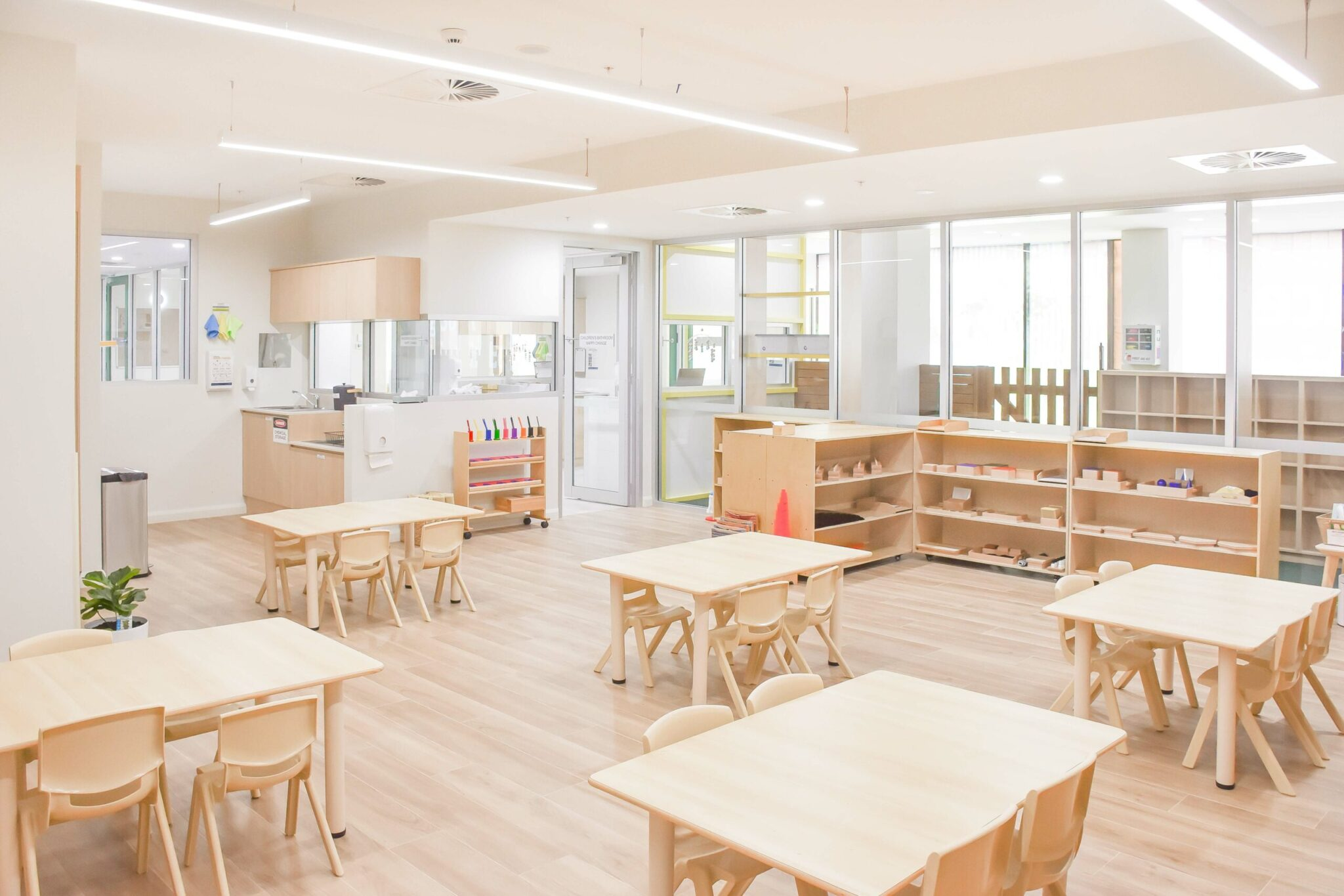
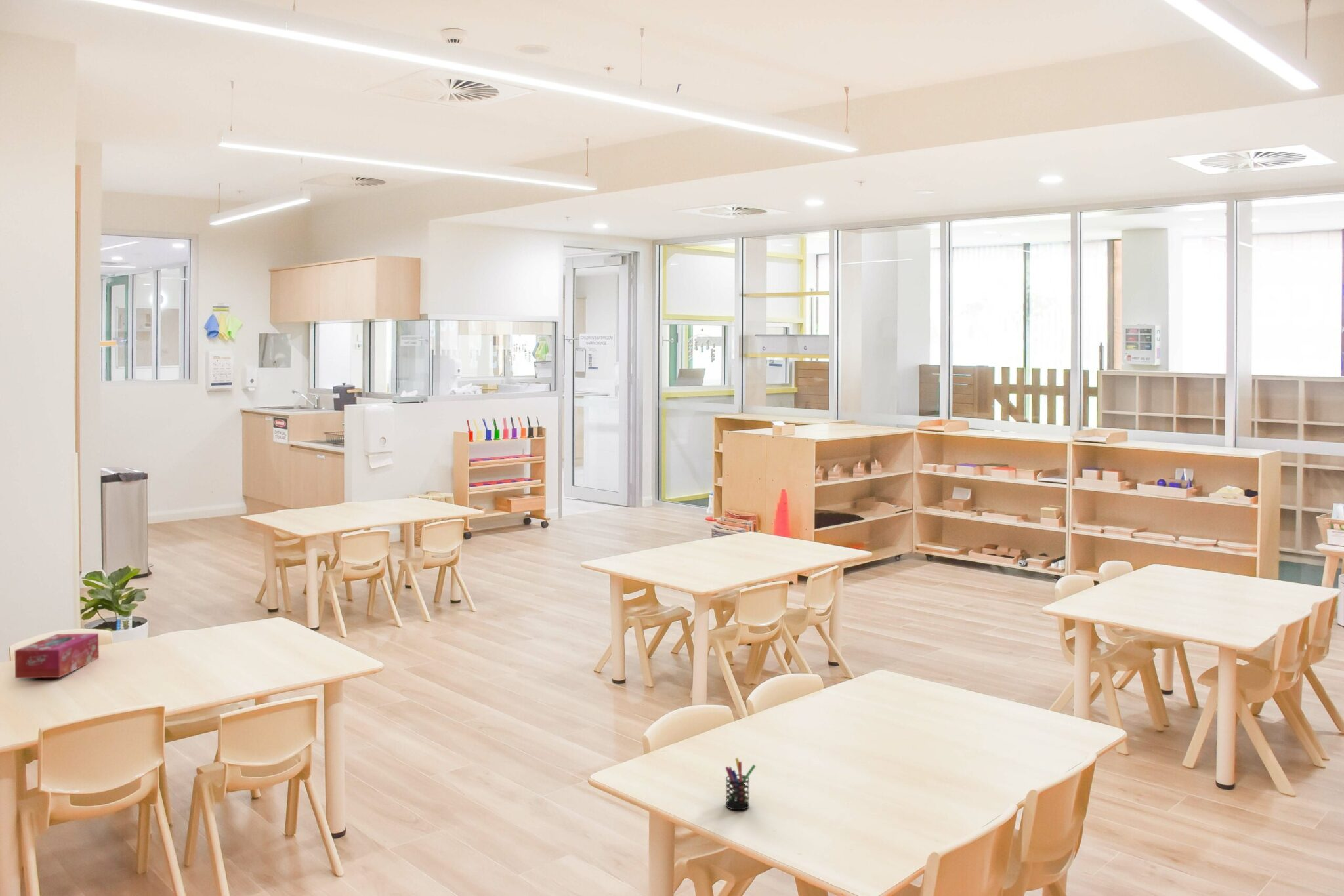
+ pen holder (740, 782)
+ tissue box (58, 655)
